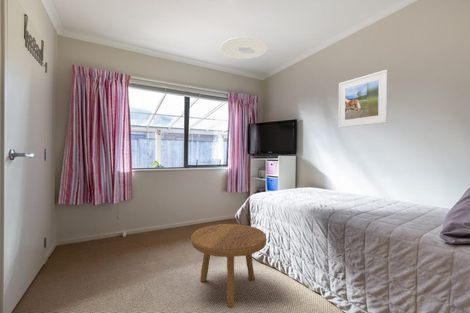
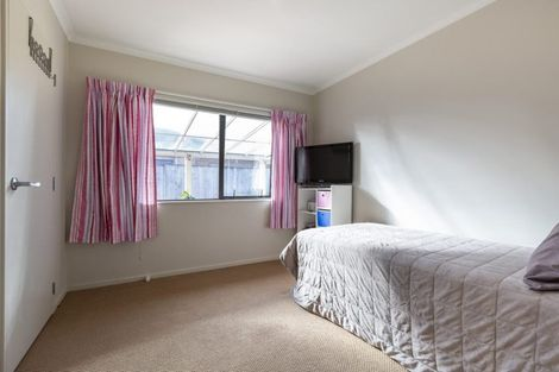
- ceiling light (243, 46)
- footstool (228, 260)
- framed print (361, 101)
